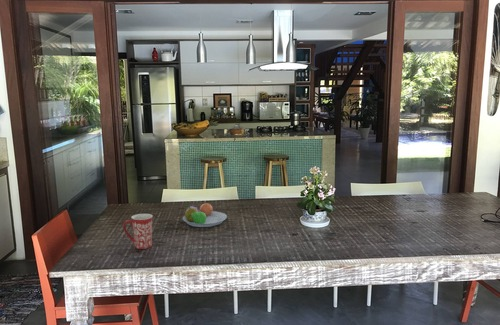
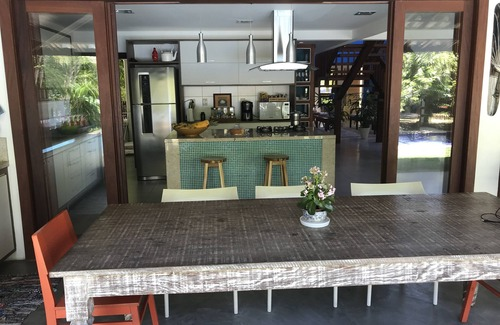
- fruit bowl (203, 213)
- mug (138, 231)
